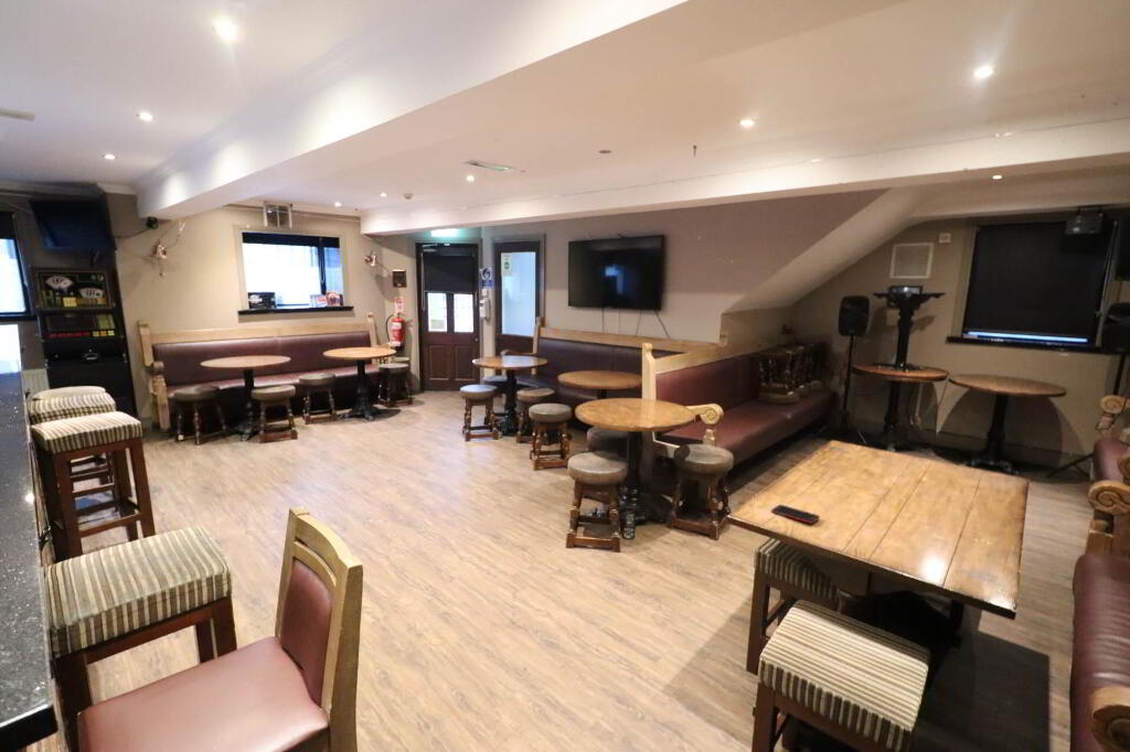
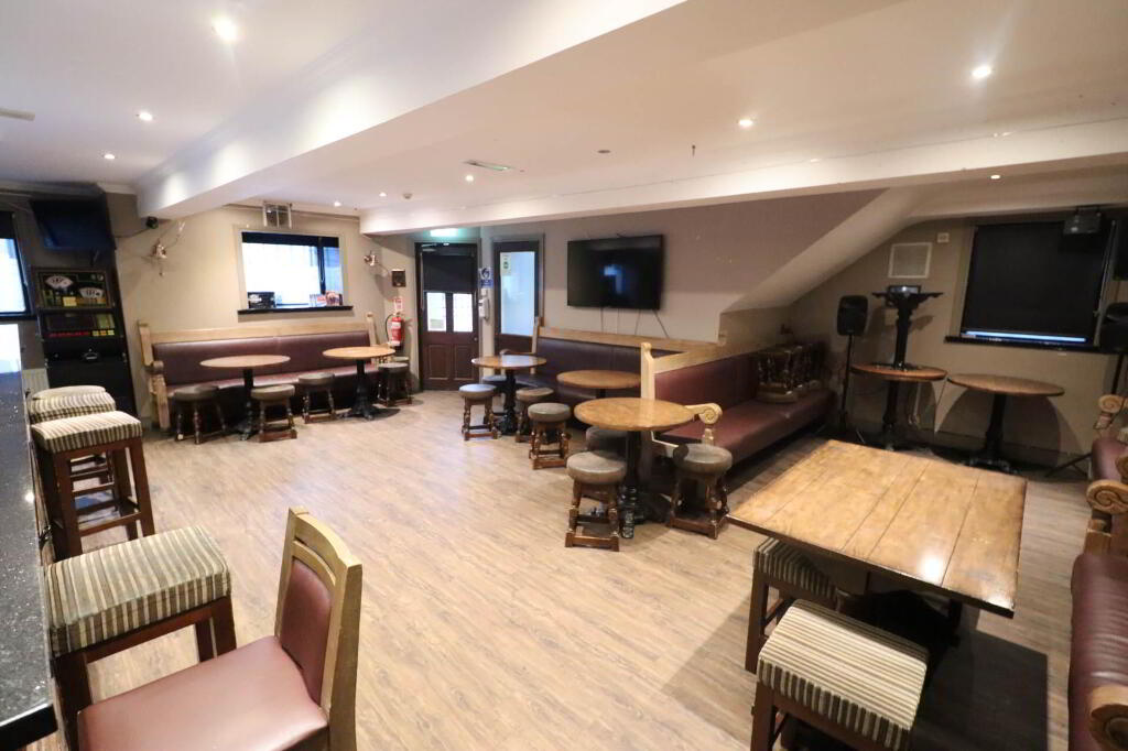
- cell phone (795, 514)
